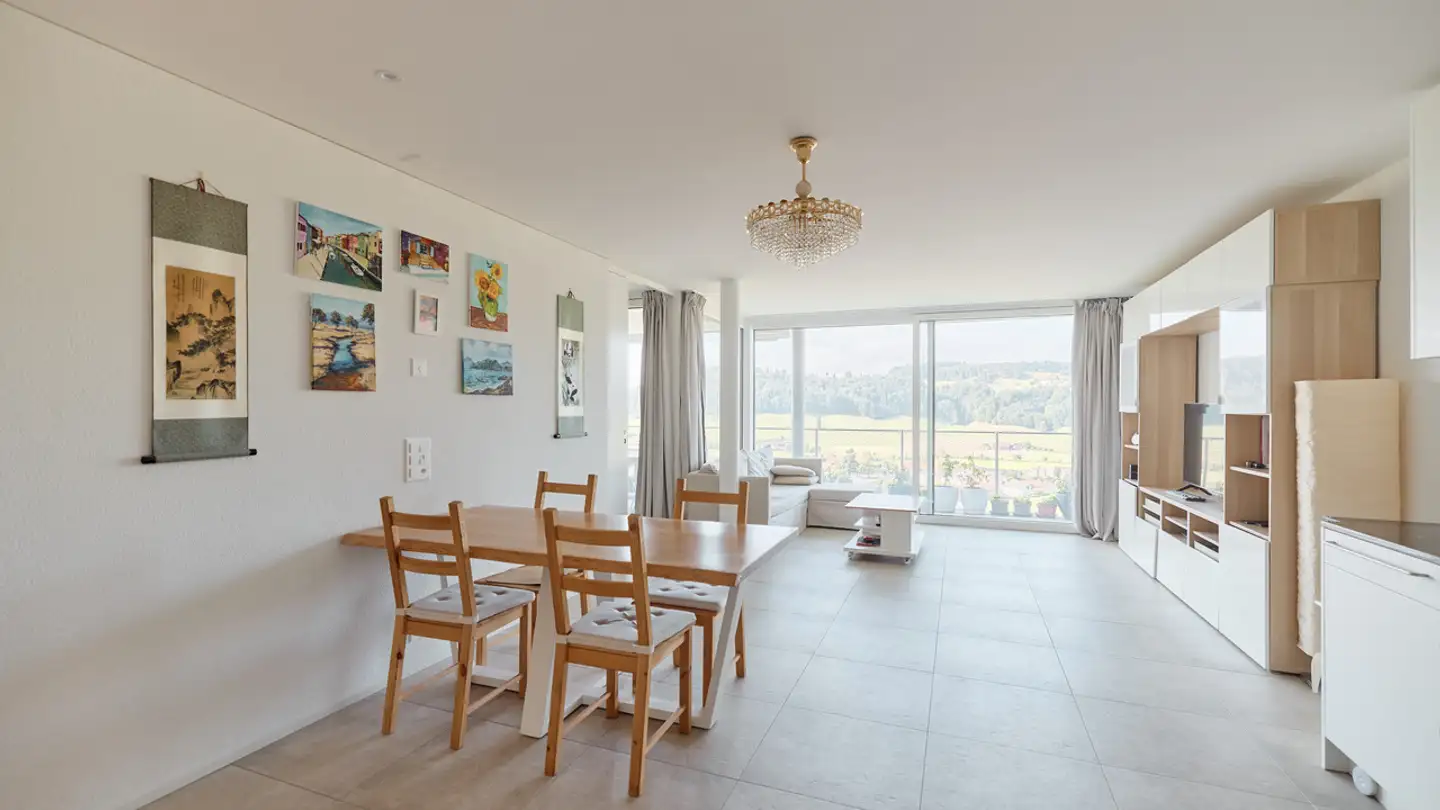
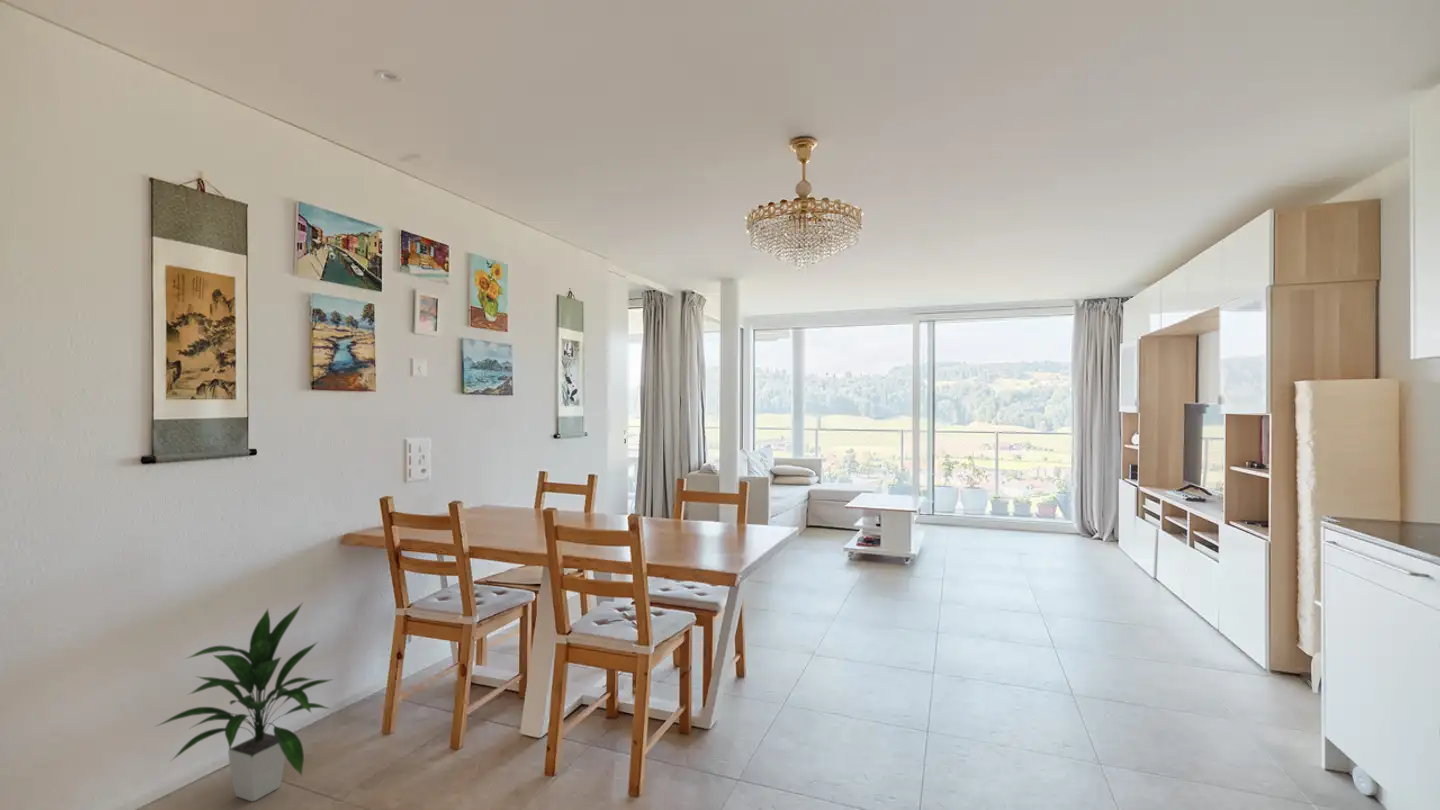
+ indoor plant (258, 704)
